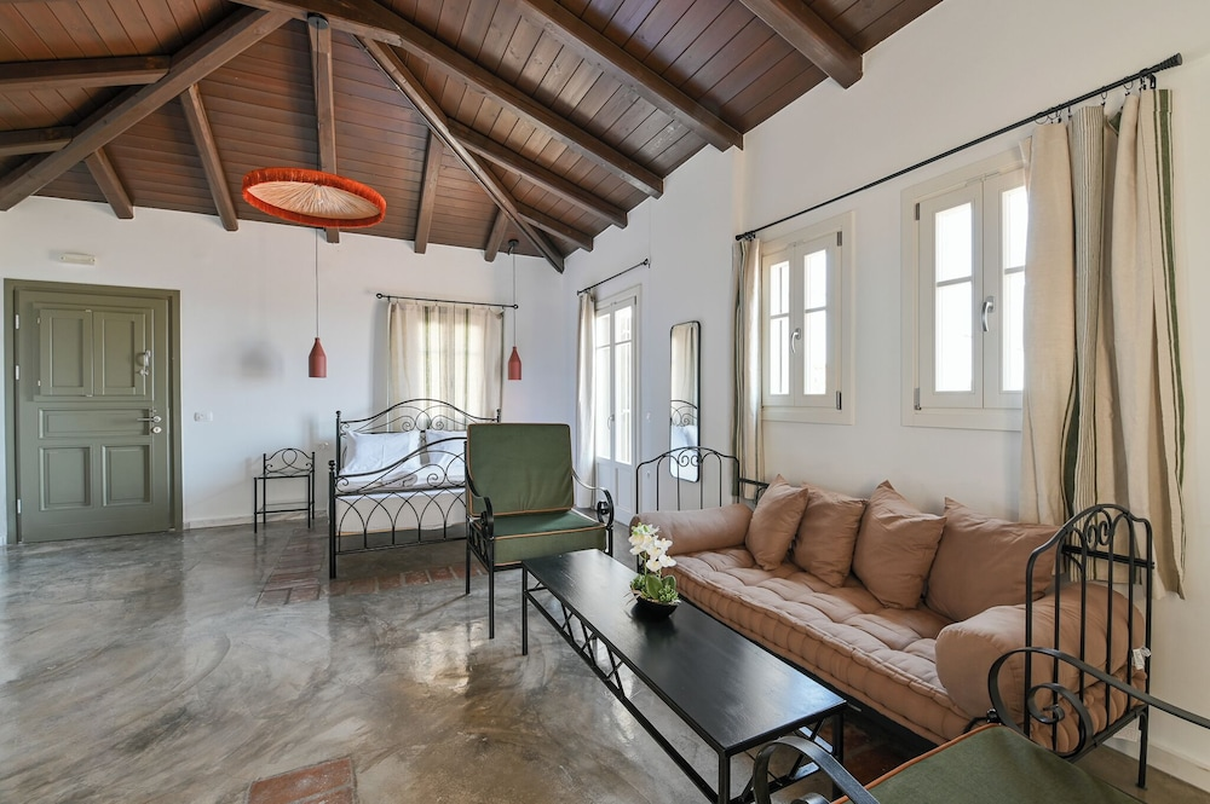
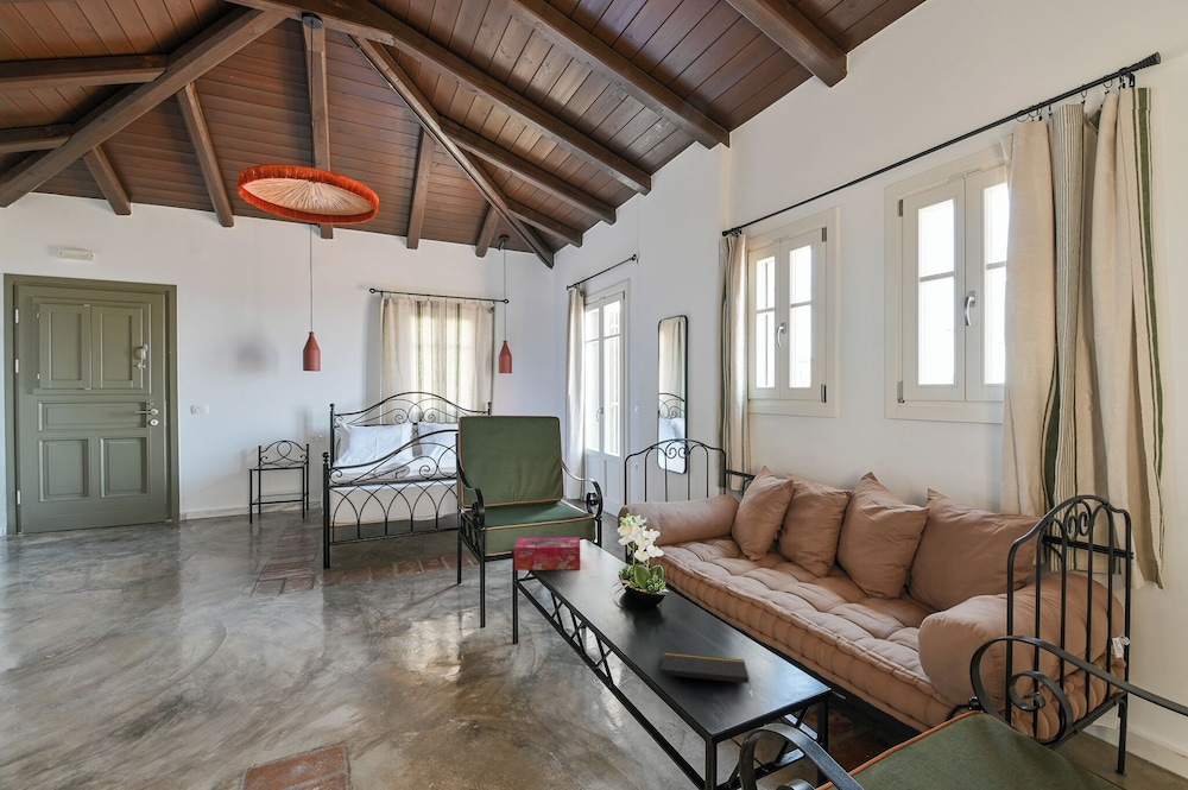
+ notepad (703, 666)
+ tissue box (548, 552)
